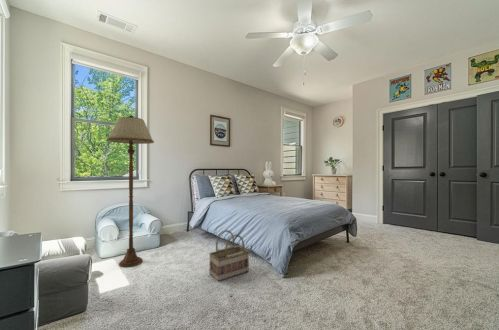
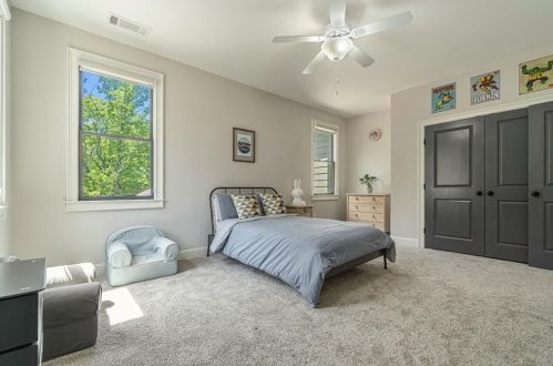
- floor lamp (131, 189)
- basket (229, 252)
